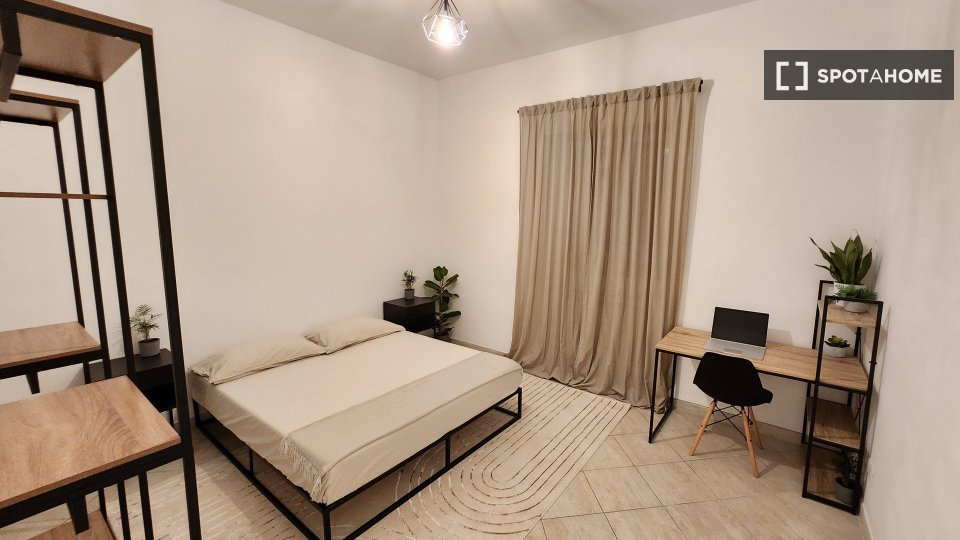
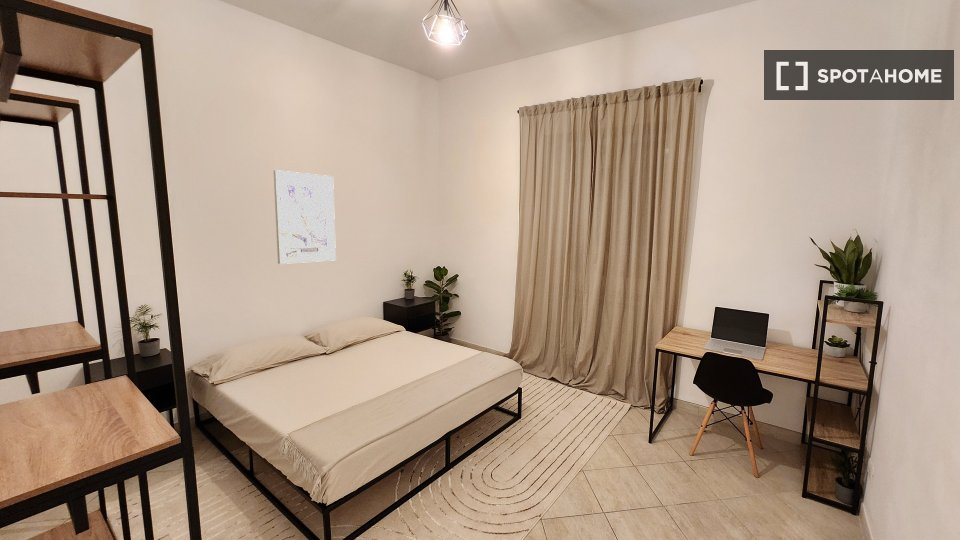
+ wall art (306, 218)
